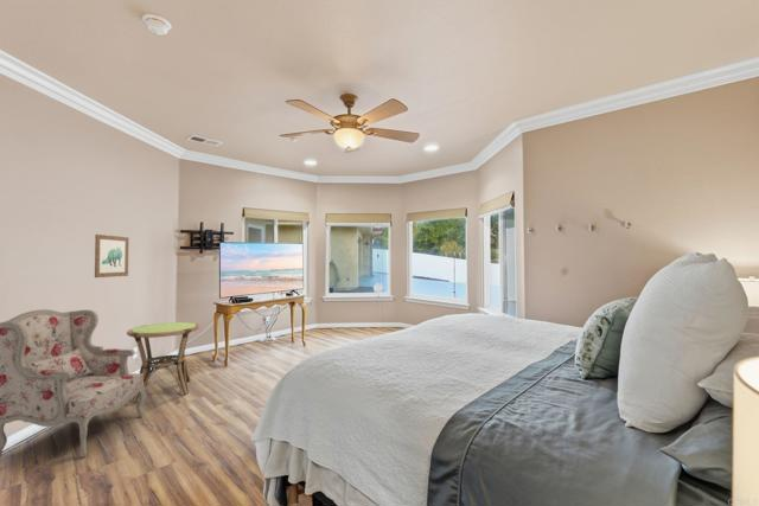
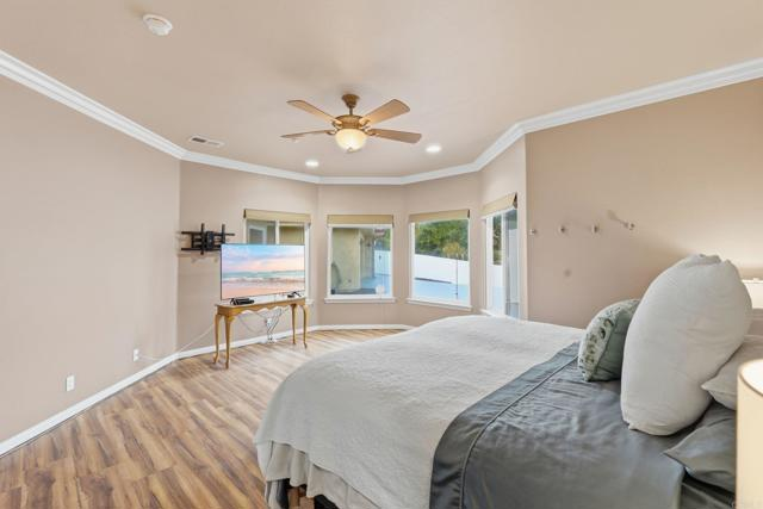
- wall art (111, 256)
- armchair (76, 372)
- side table (164, 358)
